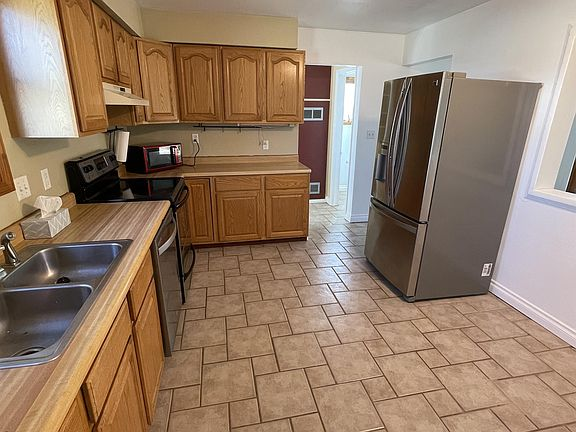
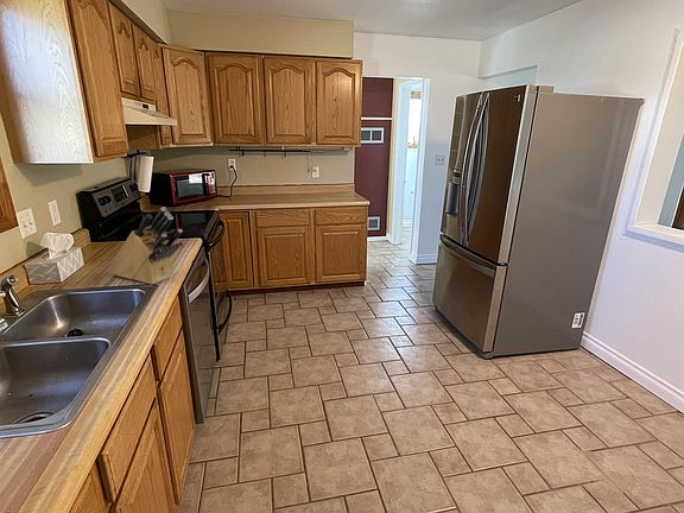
+ knife block (144, 242)
